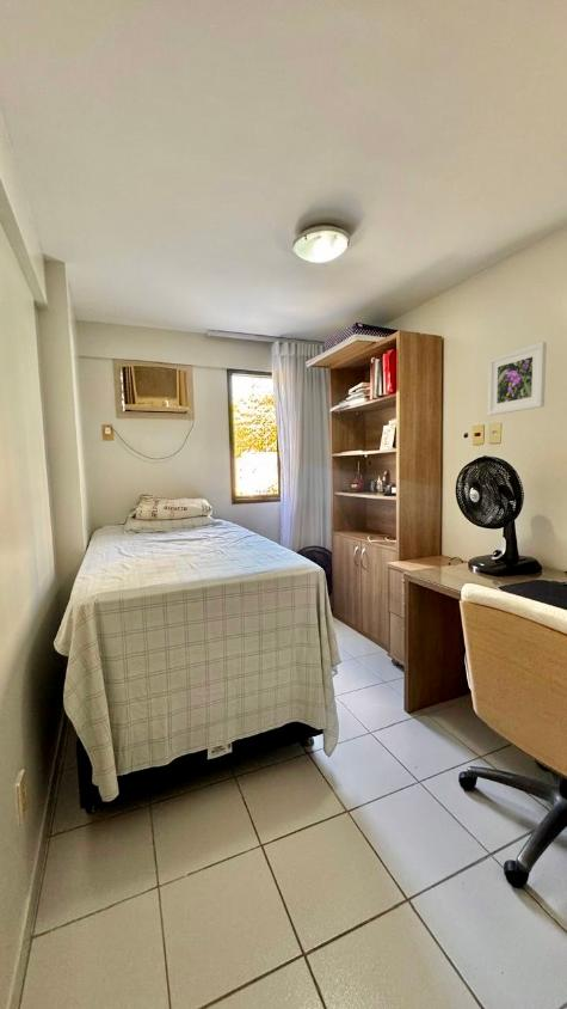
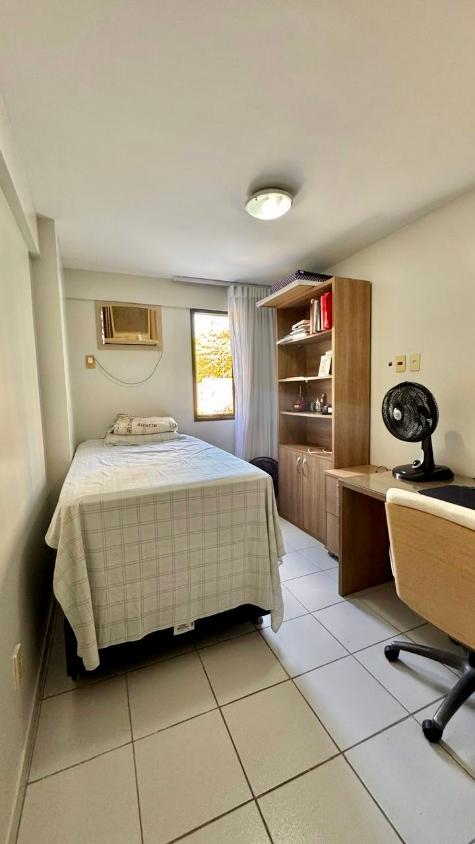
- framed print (514, 381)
